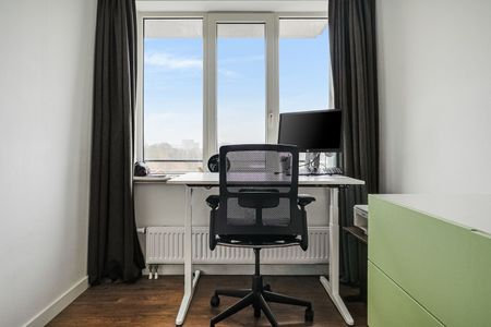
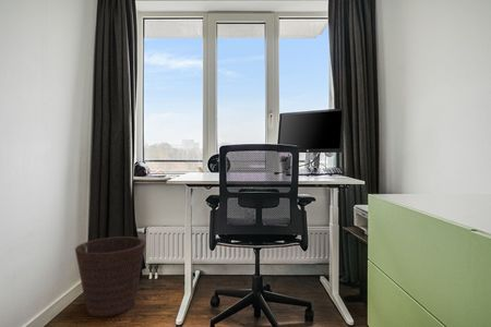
+ basket (111, 275)
